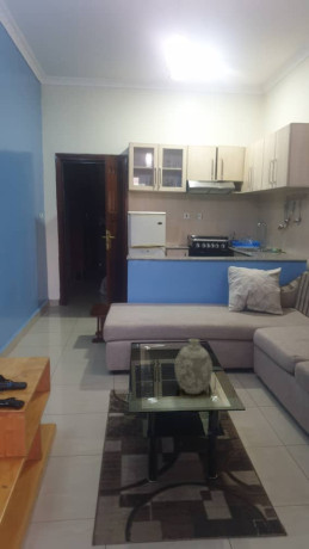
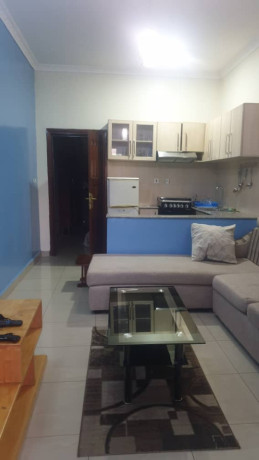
- decorative vase (193, 365)
